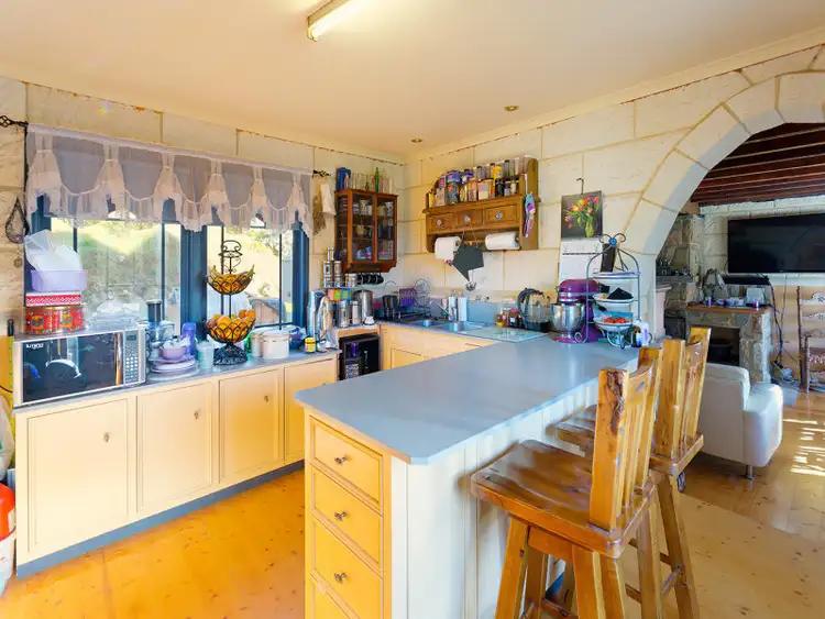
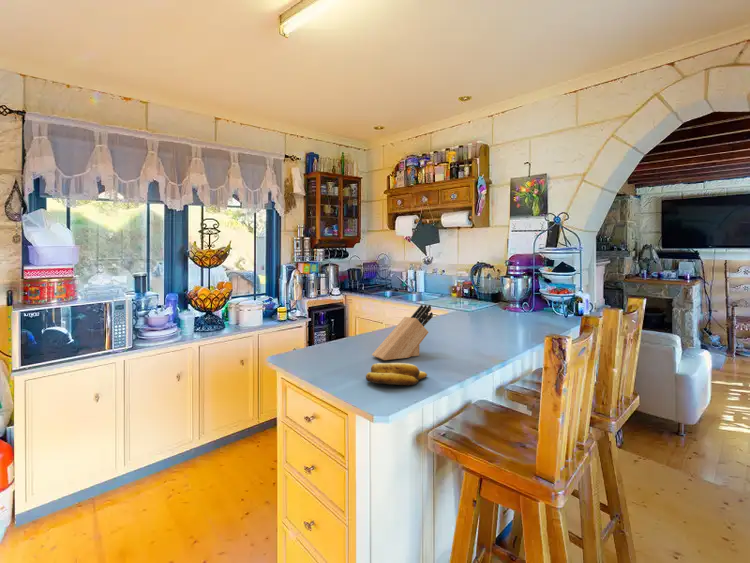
+ knife block (404, 330)
+ banana (395, 369)
